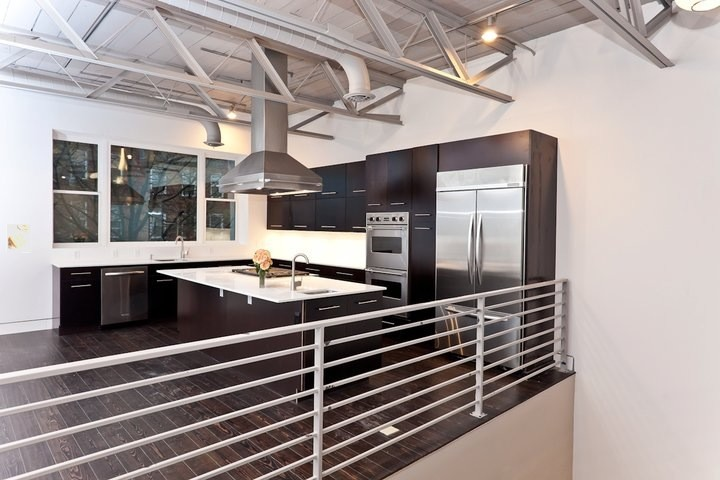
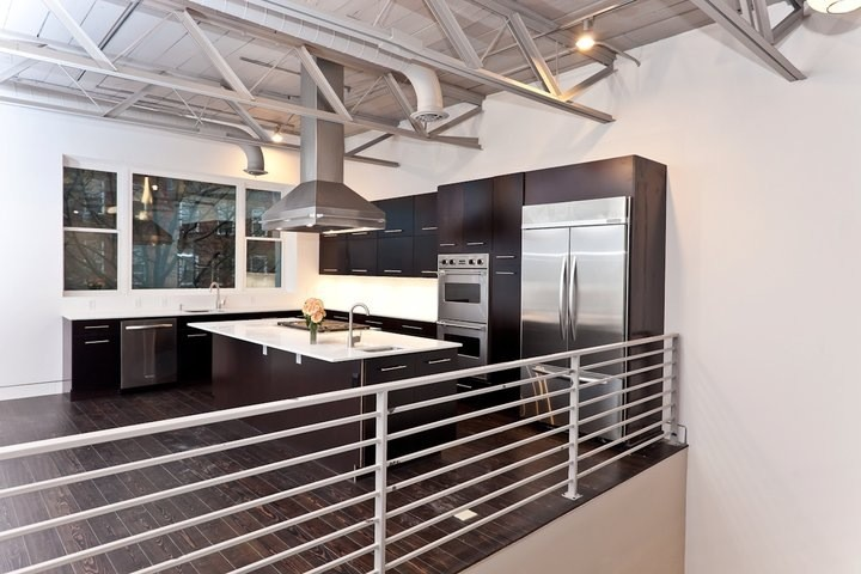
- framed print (18, 238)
